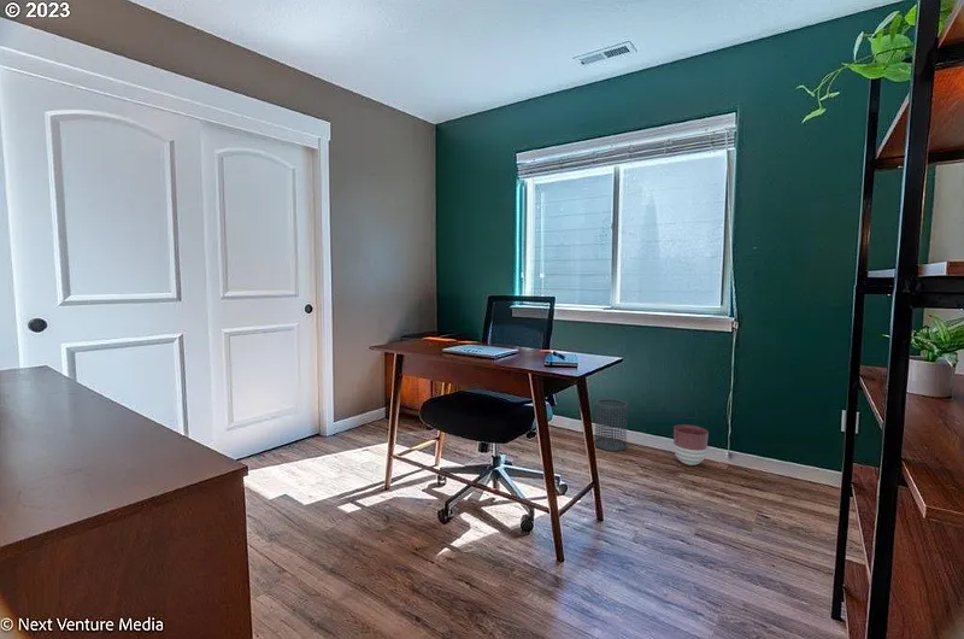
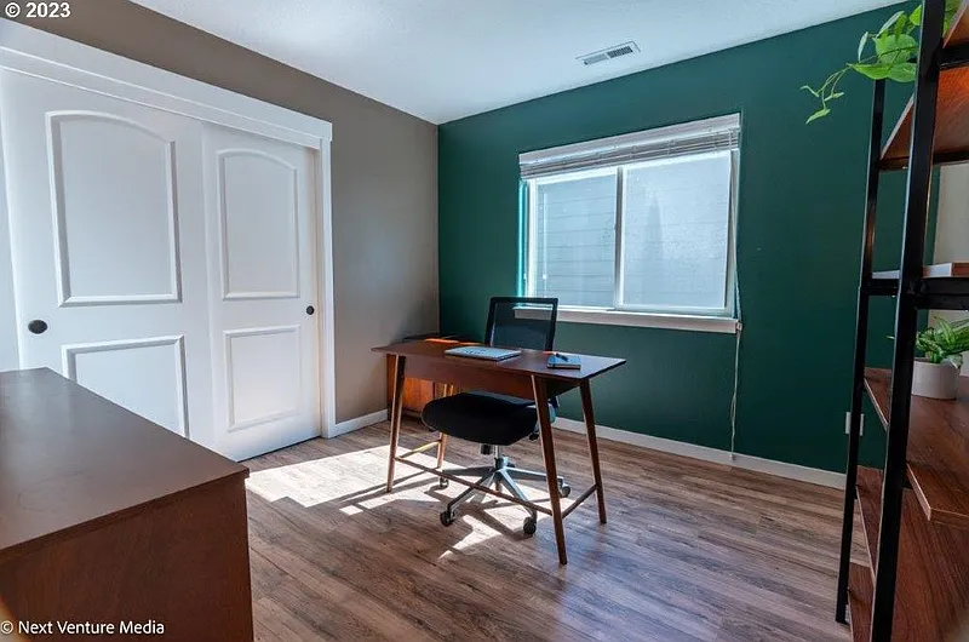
- wastebasket (611, 423)
- planter (689, 446)
